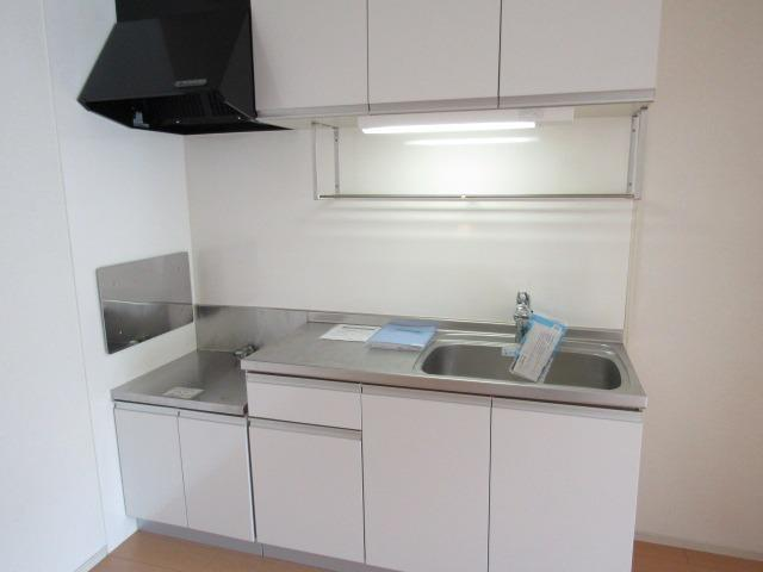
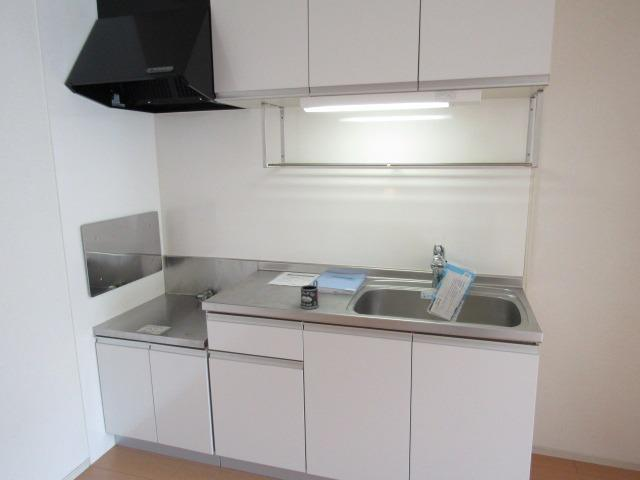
+ mug (311, 293)
